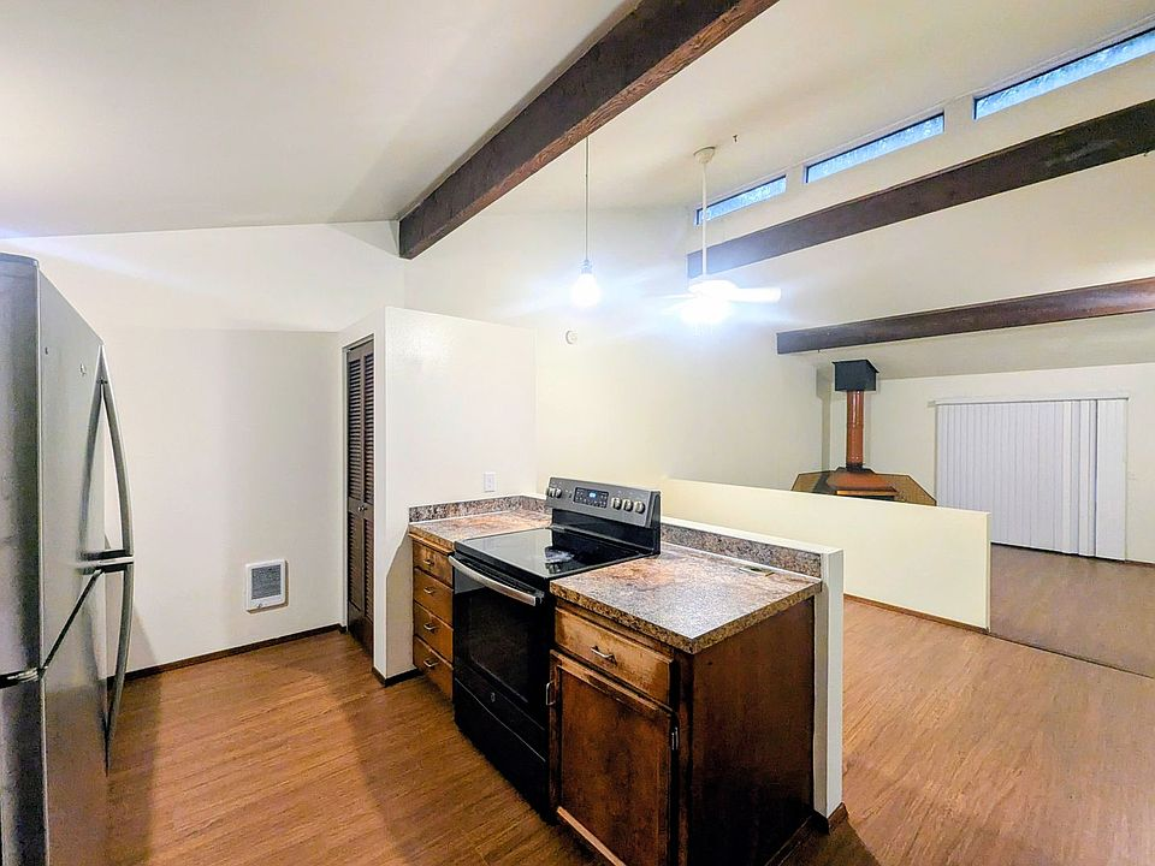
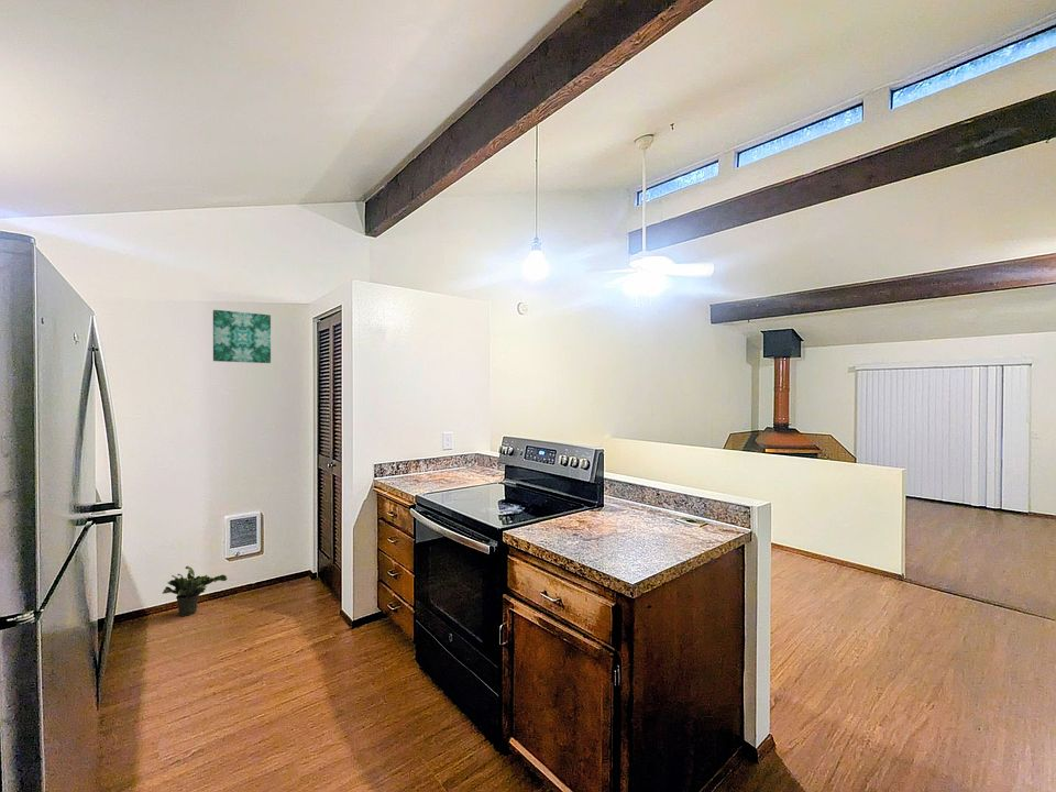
+ potted plant (196, 587)
+ wall art (242, 337)
